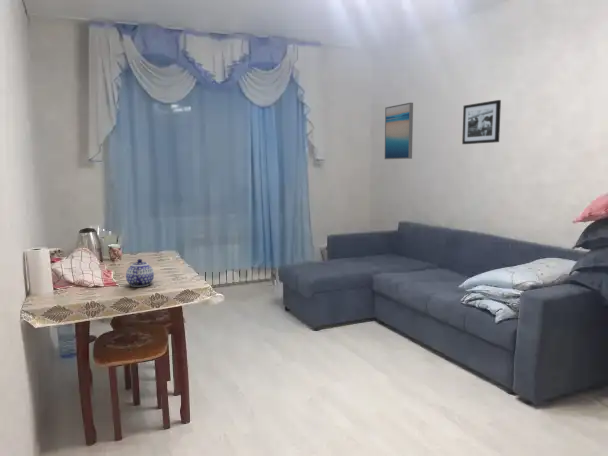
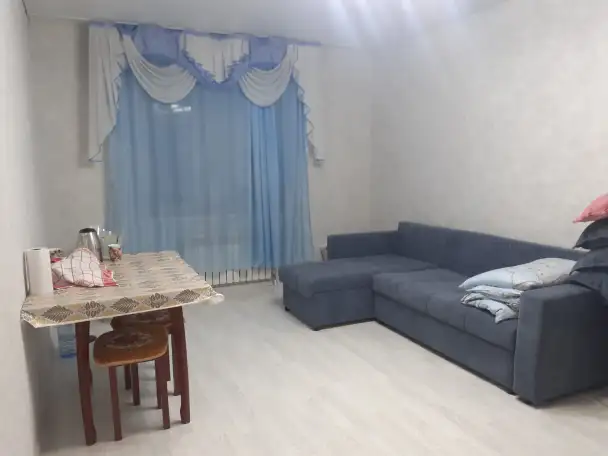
- teapot (139, 271)
- wall art (398, 132)
- picture frame (480, 123)
